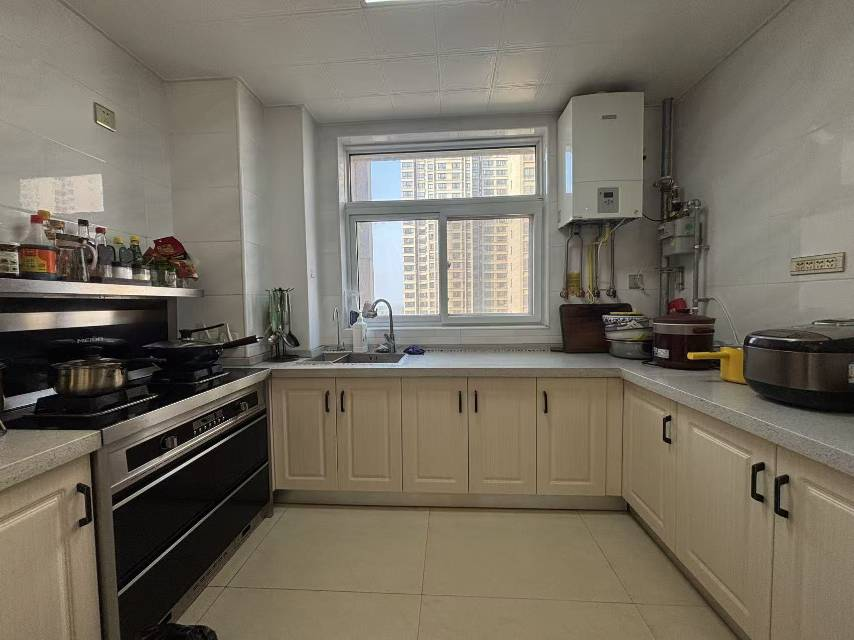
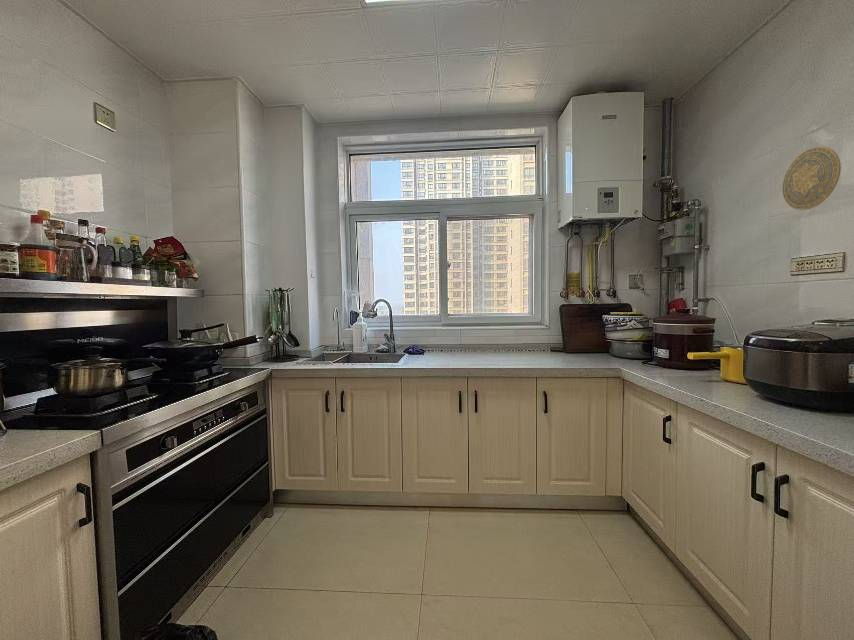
+ decorative plate (806, 179)
